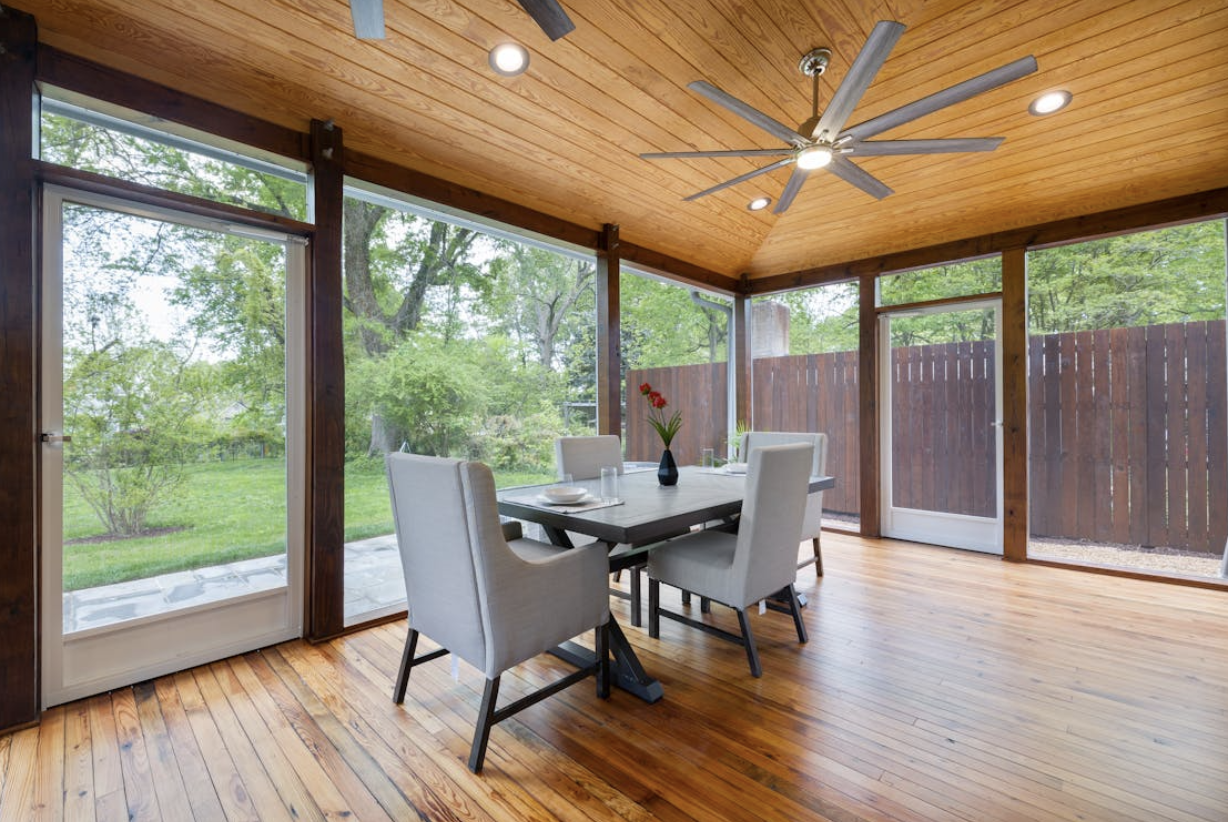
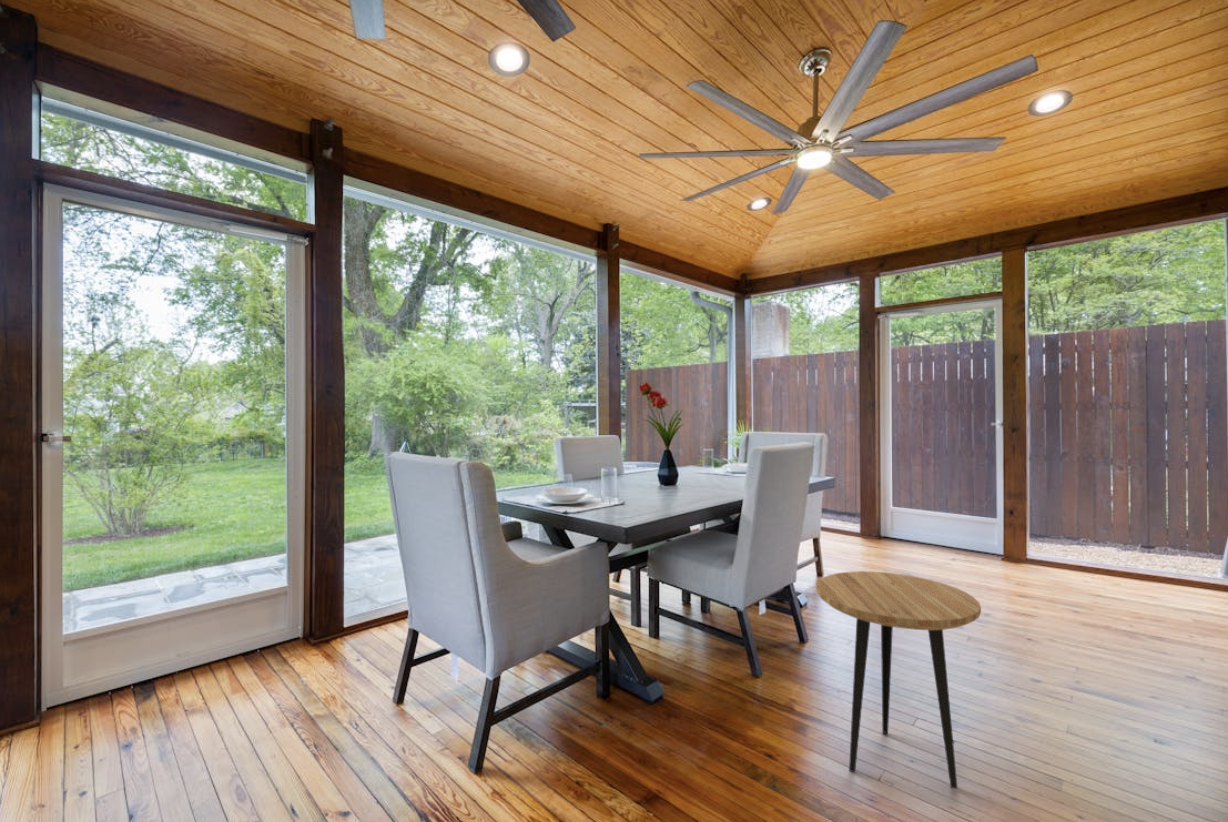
+ side table (890, 676)
